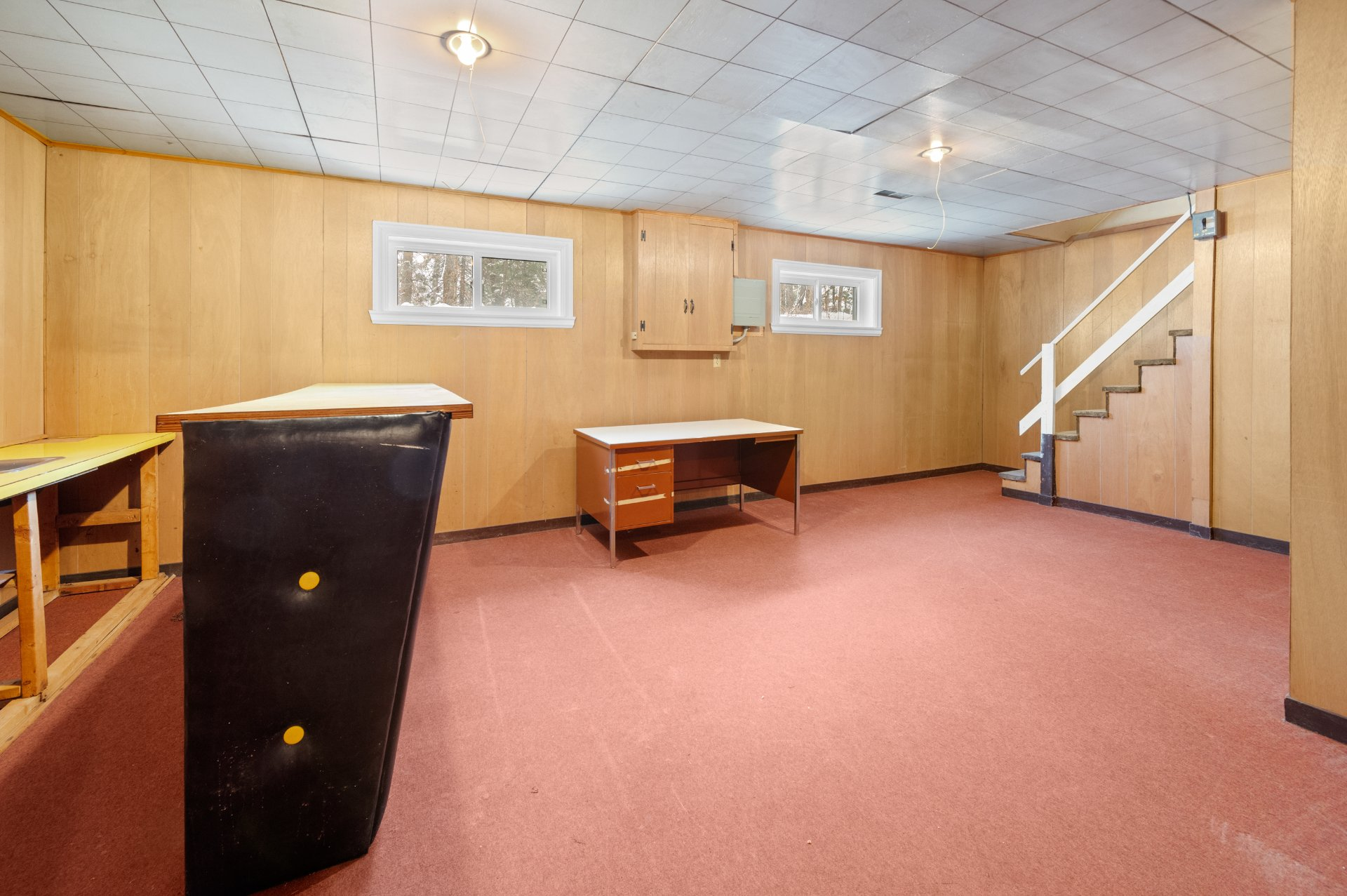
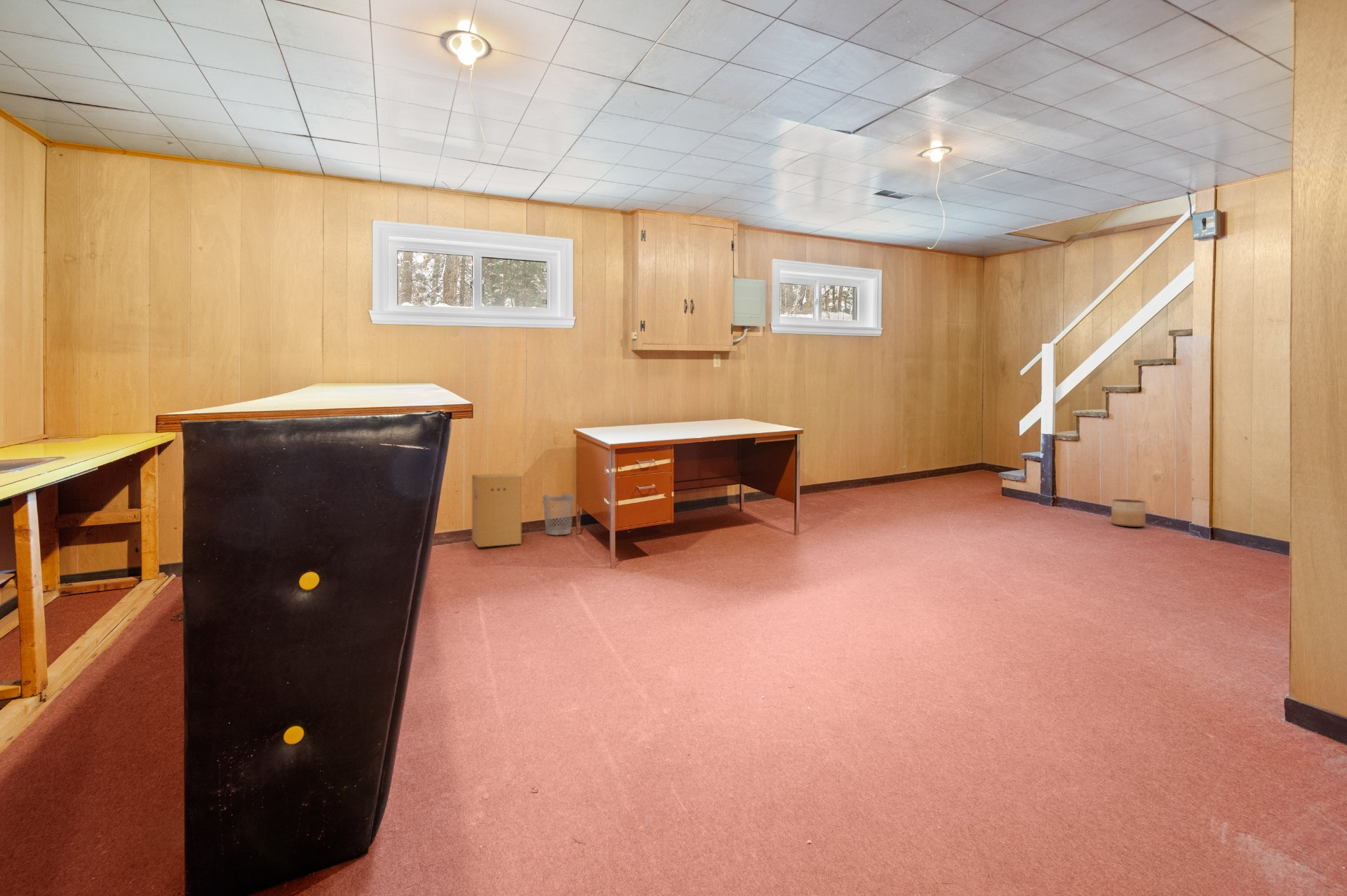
+ cardboard box (496, 508)
+ wastebasket (558, 514)
+ planter (1128, 513)
